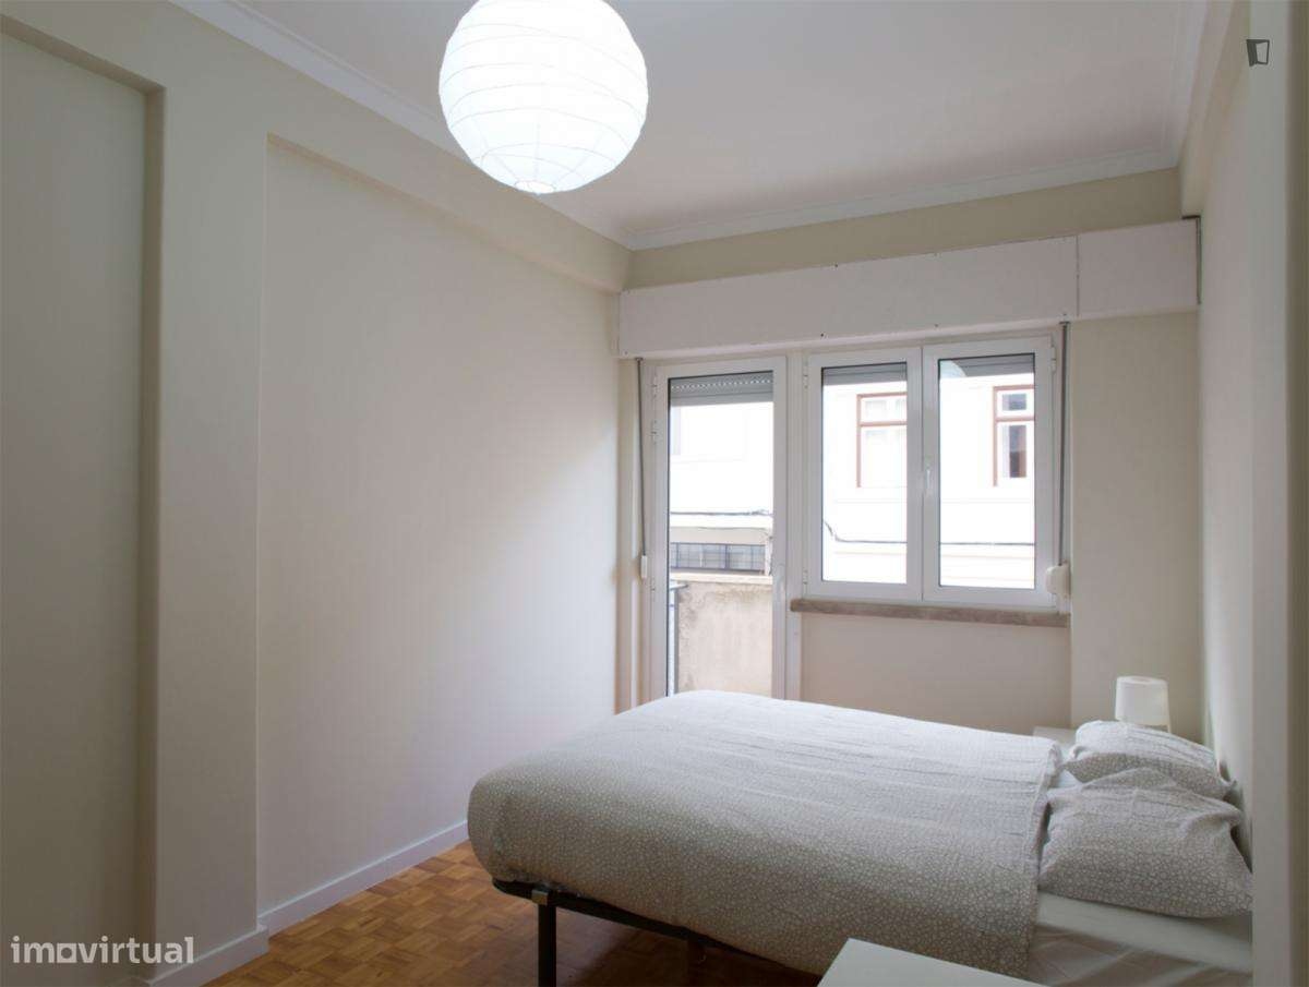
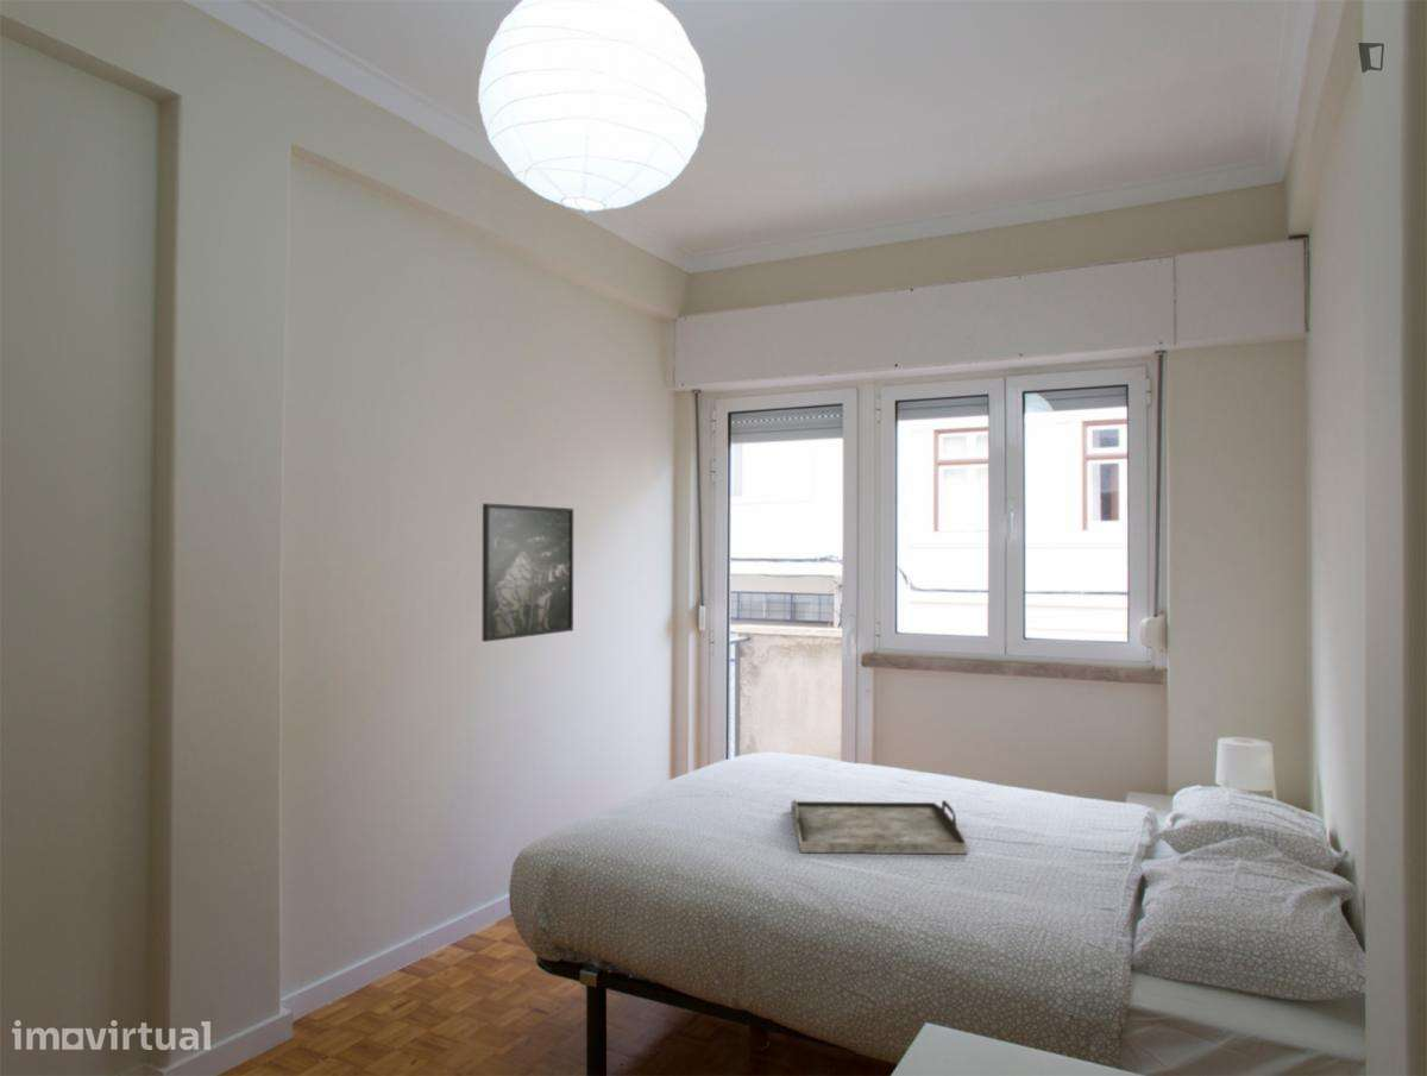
+ serving tray (872, 817)
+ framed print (530, 571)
